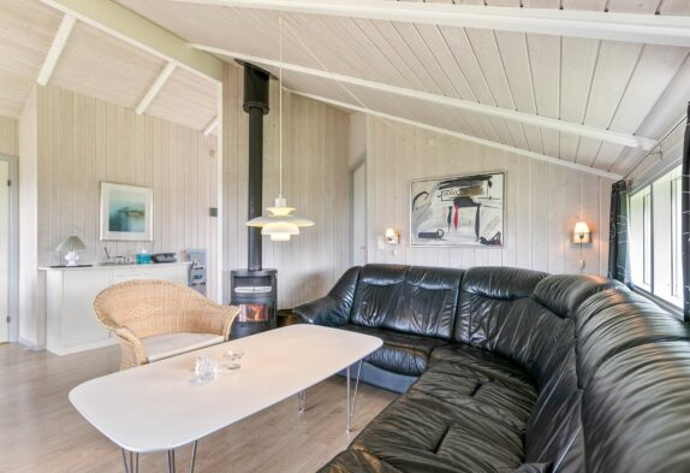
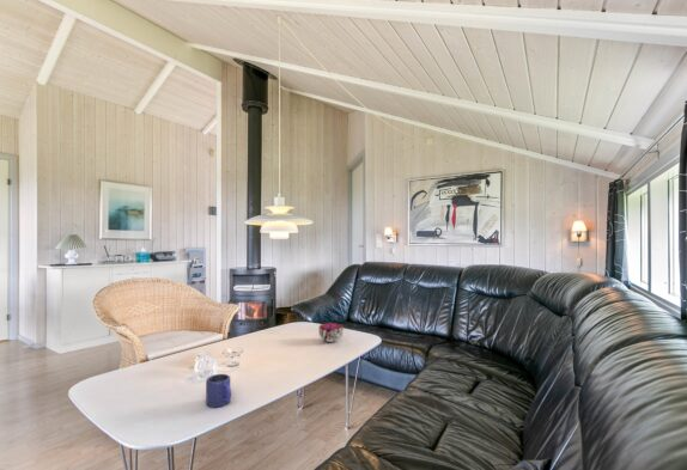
+ decorative bowl (330, 332)
+ mug (220, 391)
